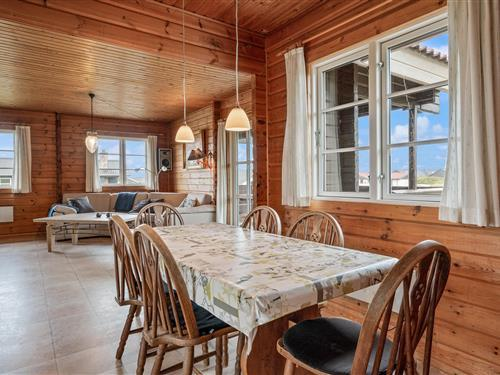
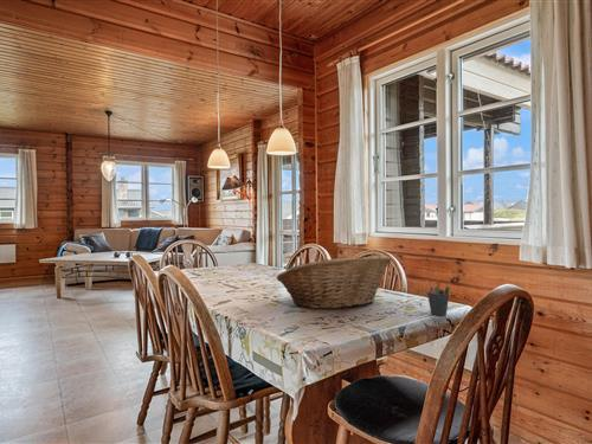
+ fruit basket (335, 278)
+ pen holder (438, 296)
